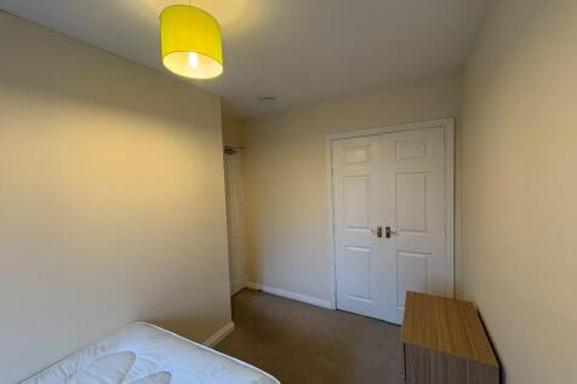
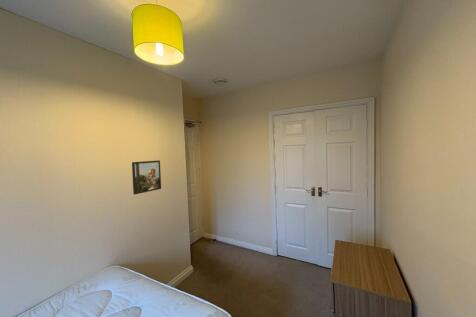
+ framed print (147, 176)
